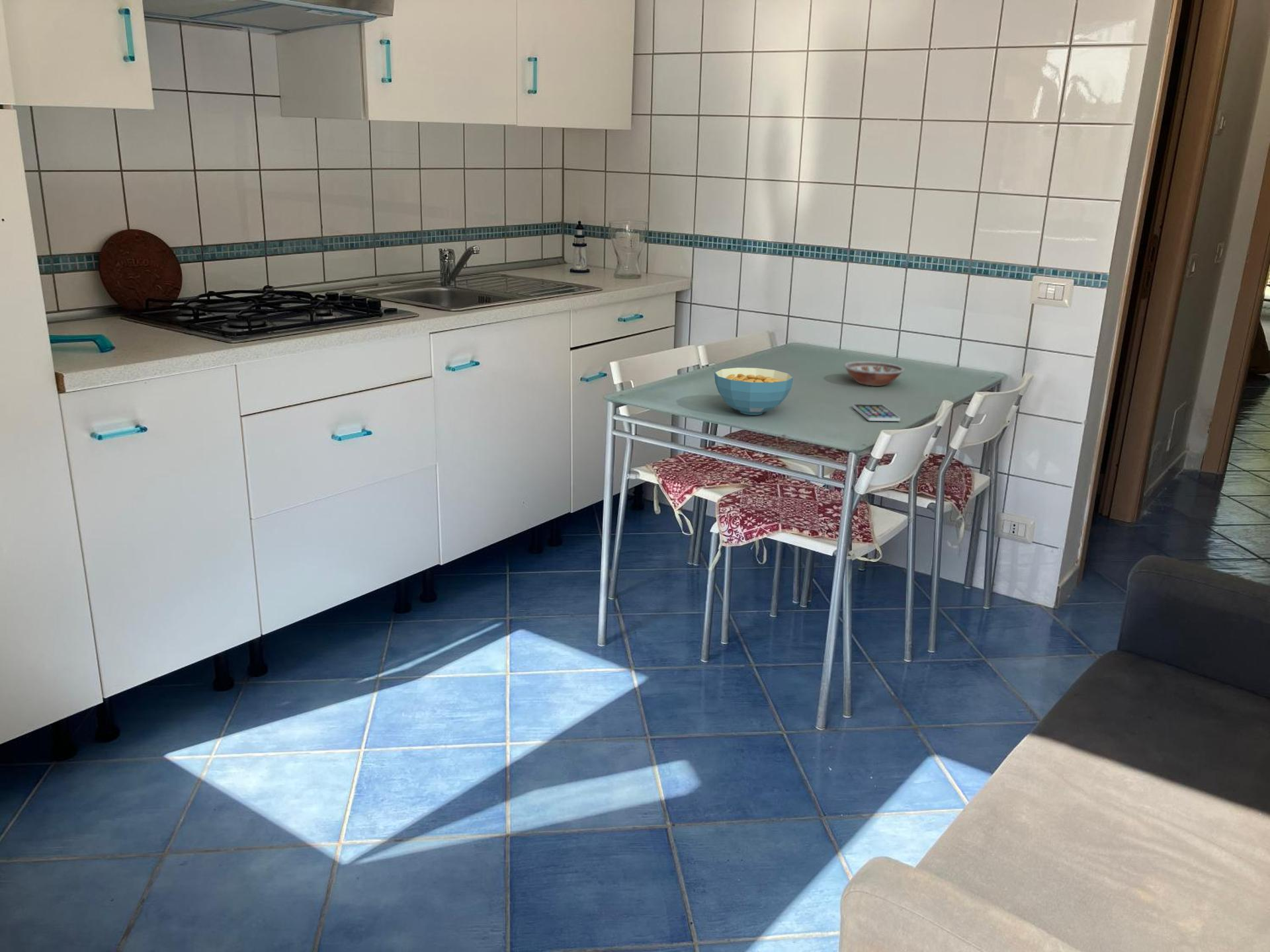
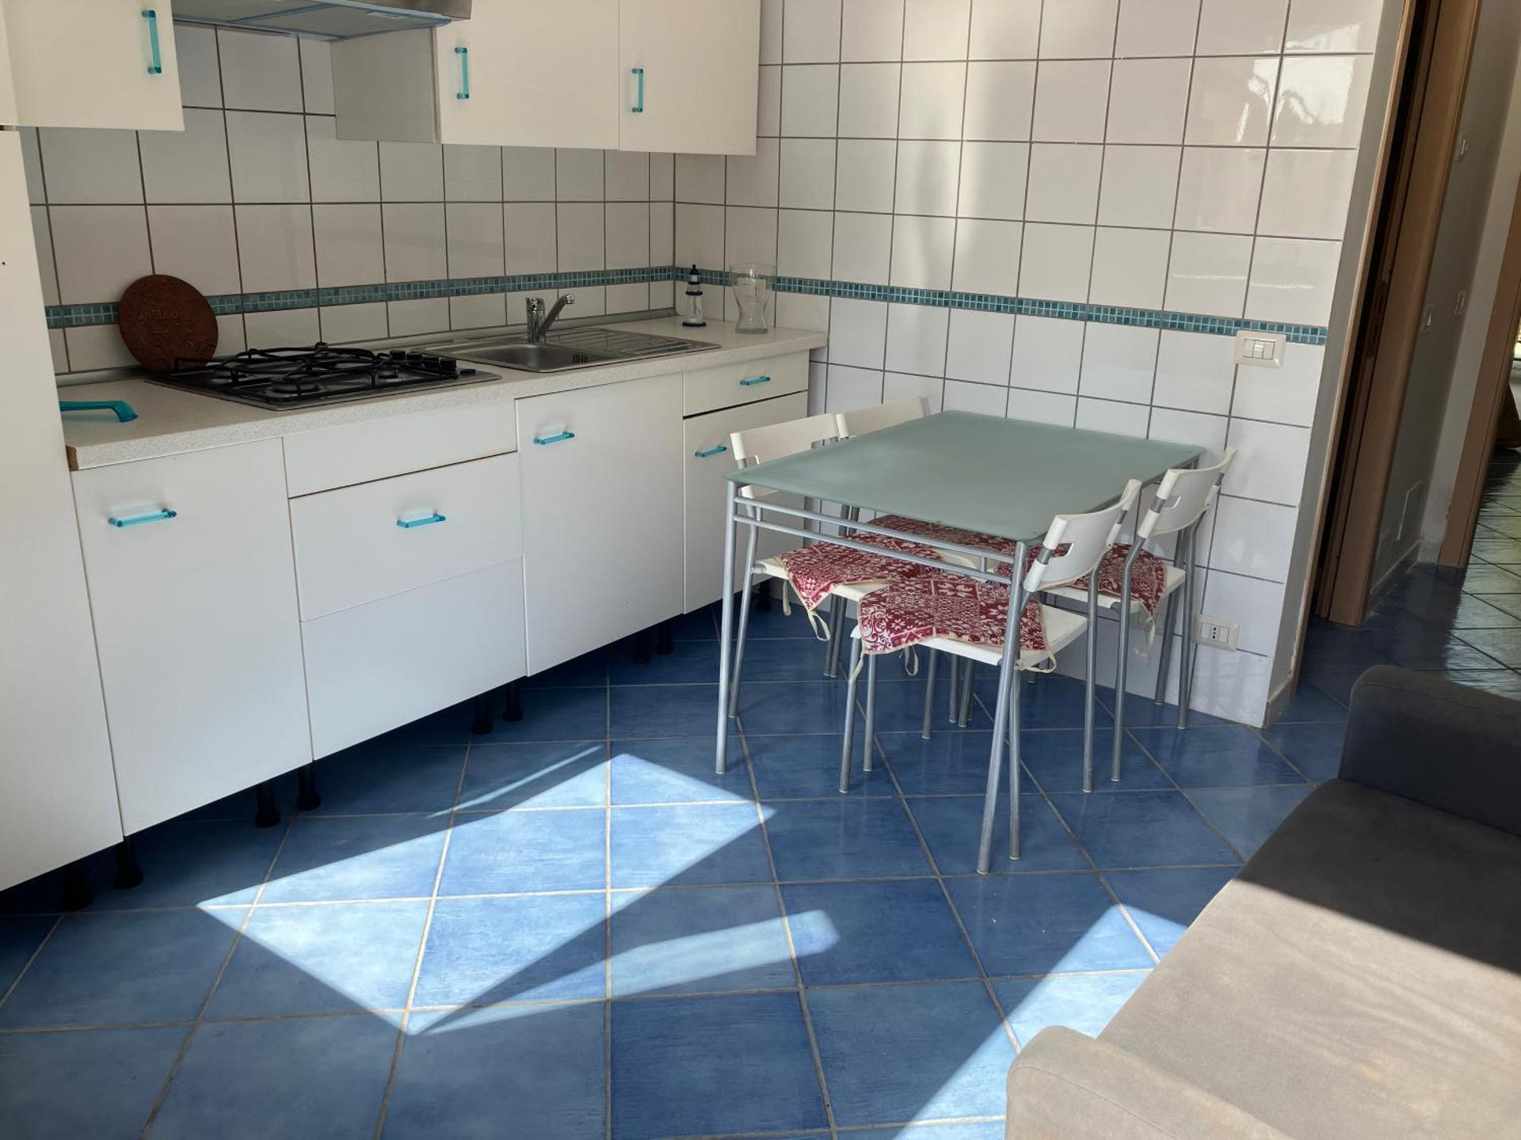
- bowl (872, 375)
- smartphone (875, 412)
- cereal bowl (752, 393)
